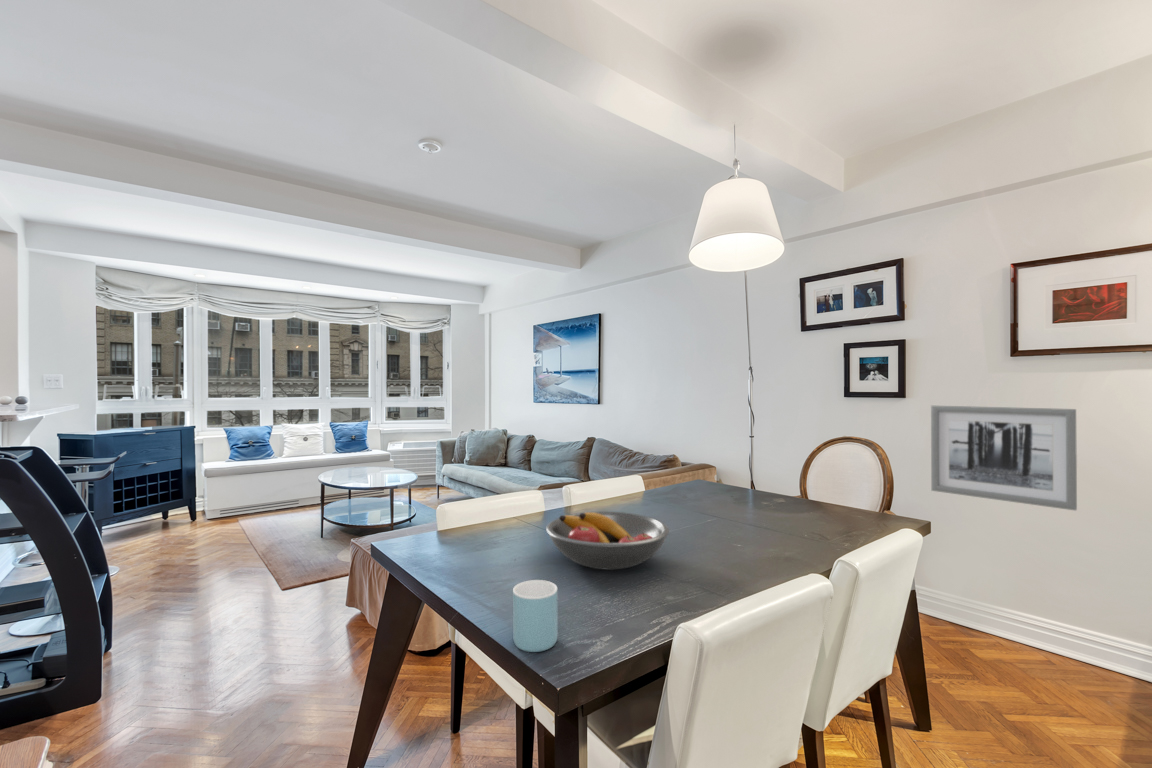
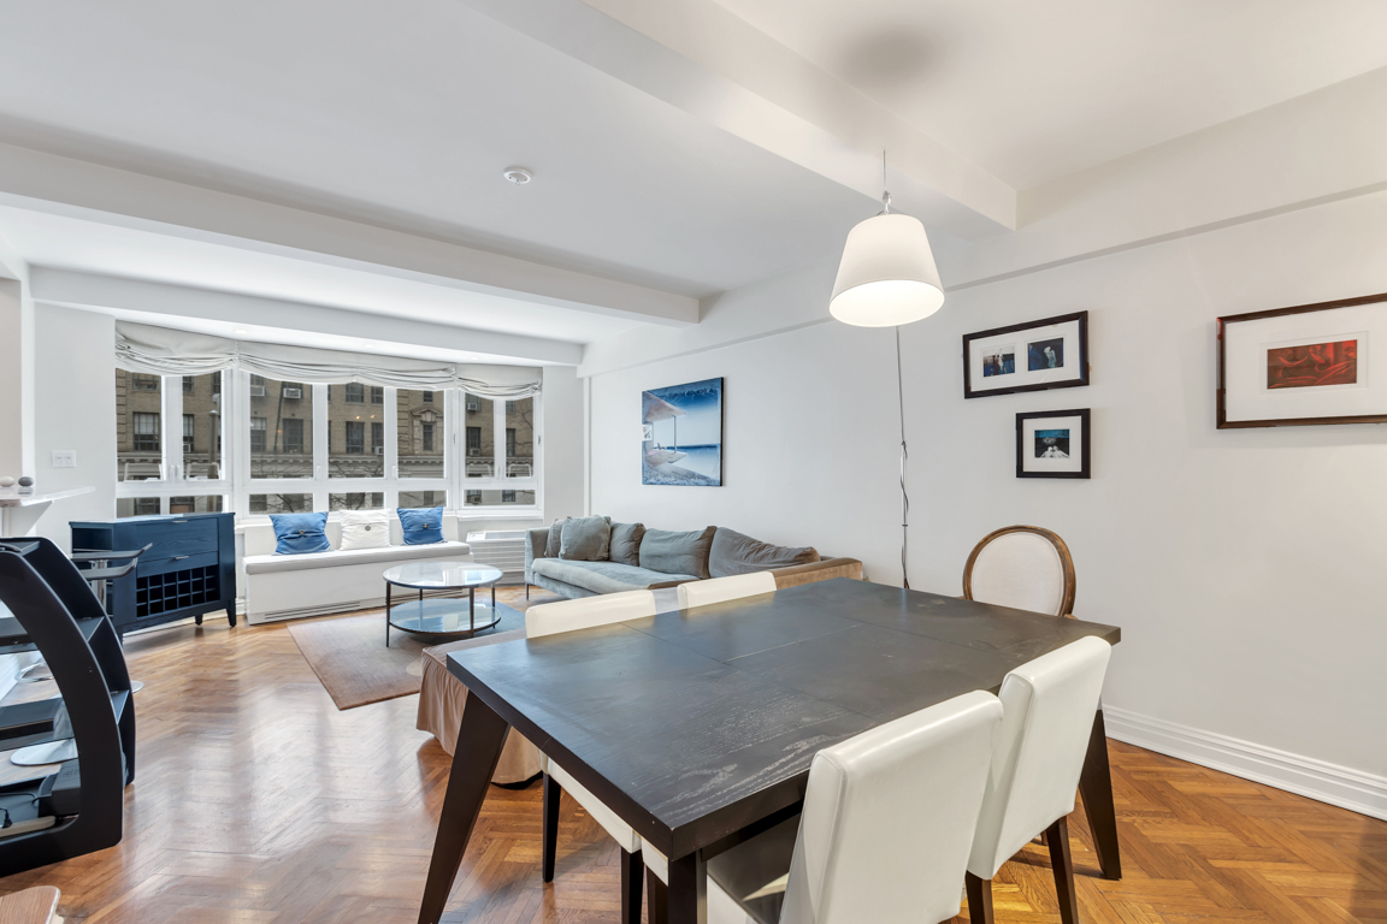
- wall art (997, 453)
- mug (534, 611)
- fruit bowl (607, 538)
